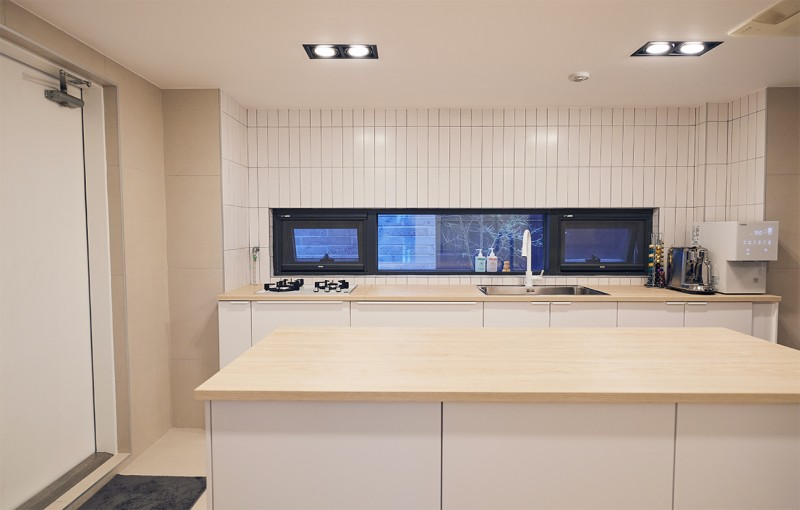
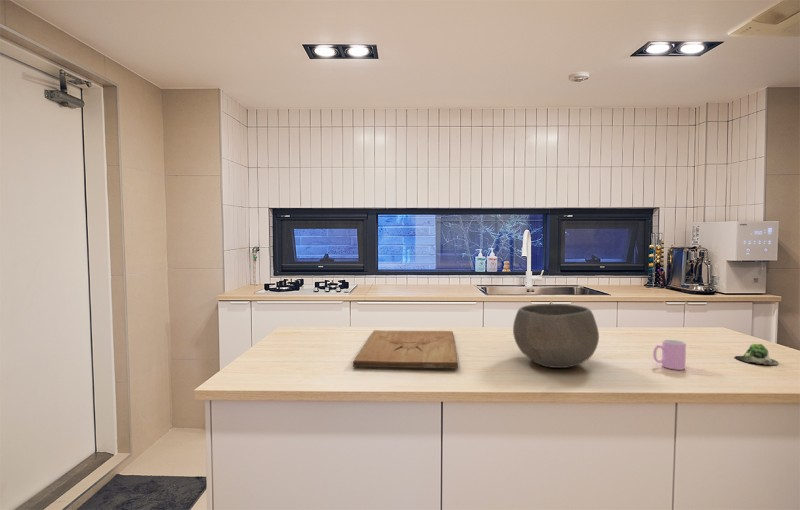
+ cutting board (409, 346)
+ cup (668, 354)
+ bowl (554, 335)
+ succulent plant (756, 351)
